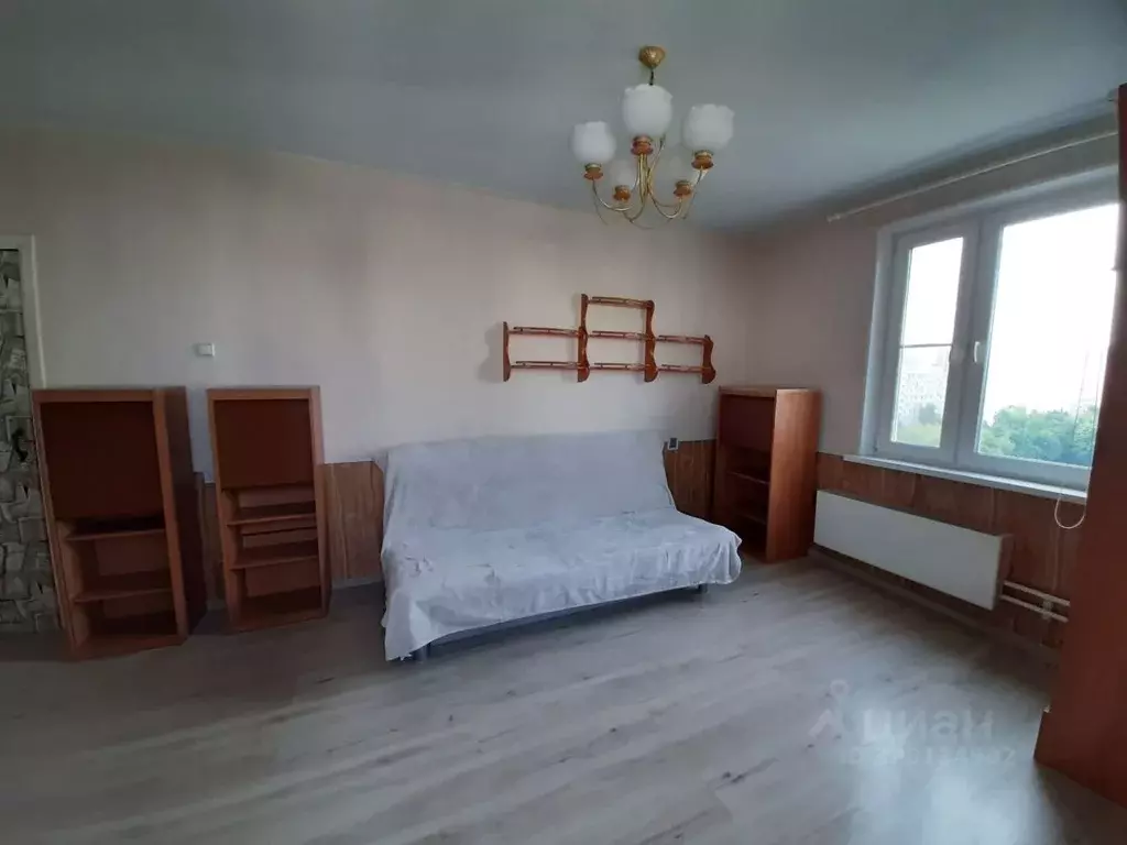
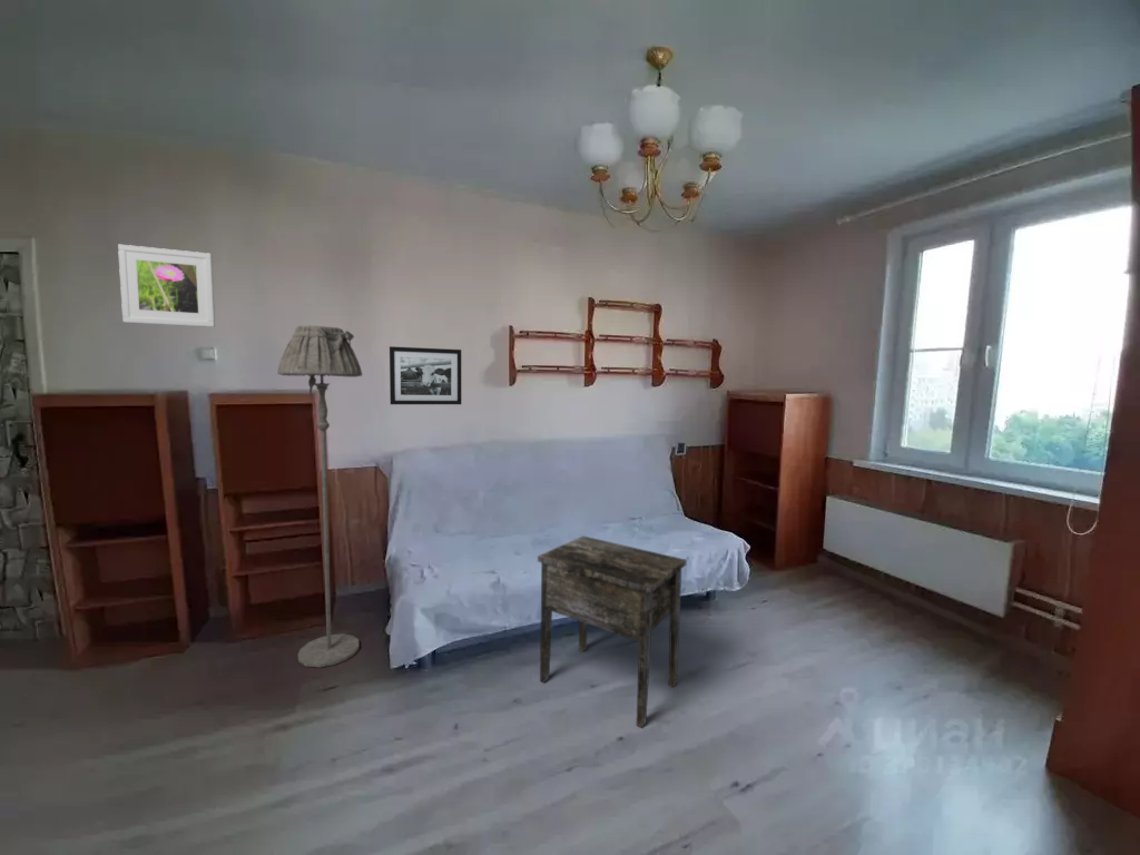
+ floor lamp (324, 494)
+ picture frame (426, 376)
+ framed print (168, 287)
+ side table (610, 620)
